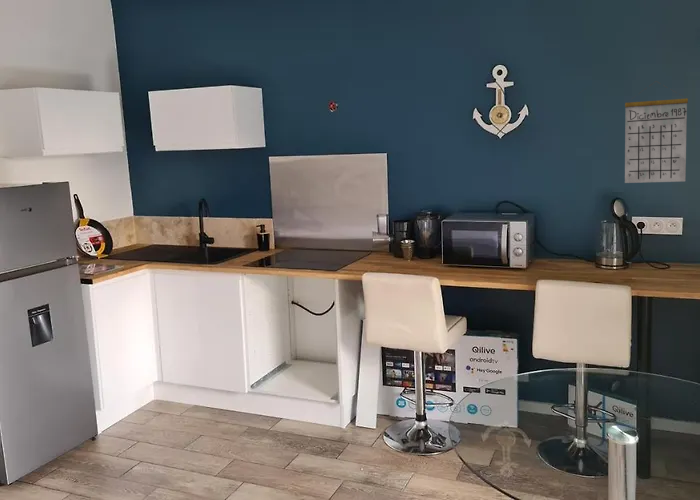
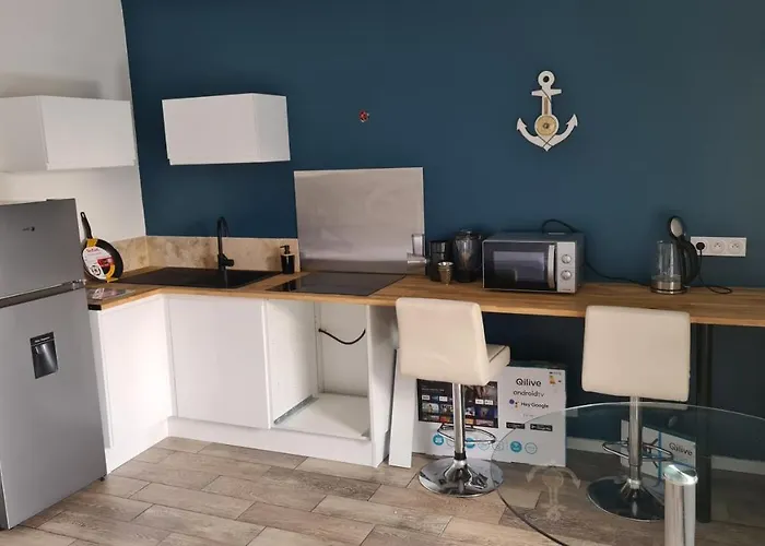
- calendar (655, 132)
